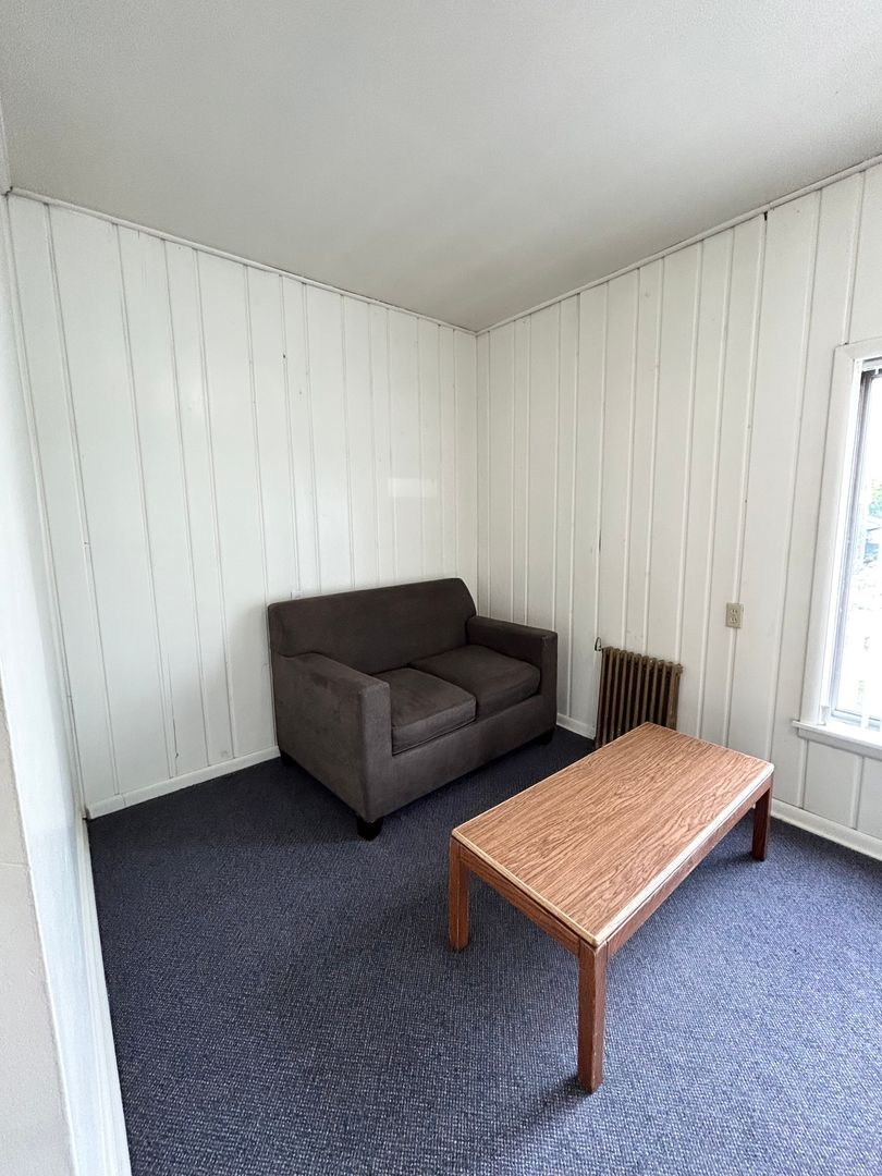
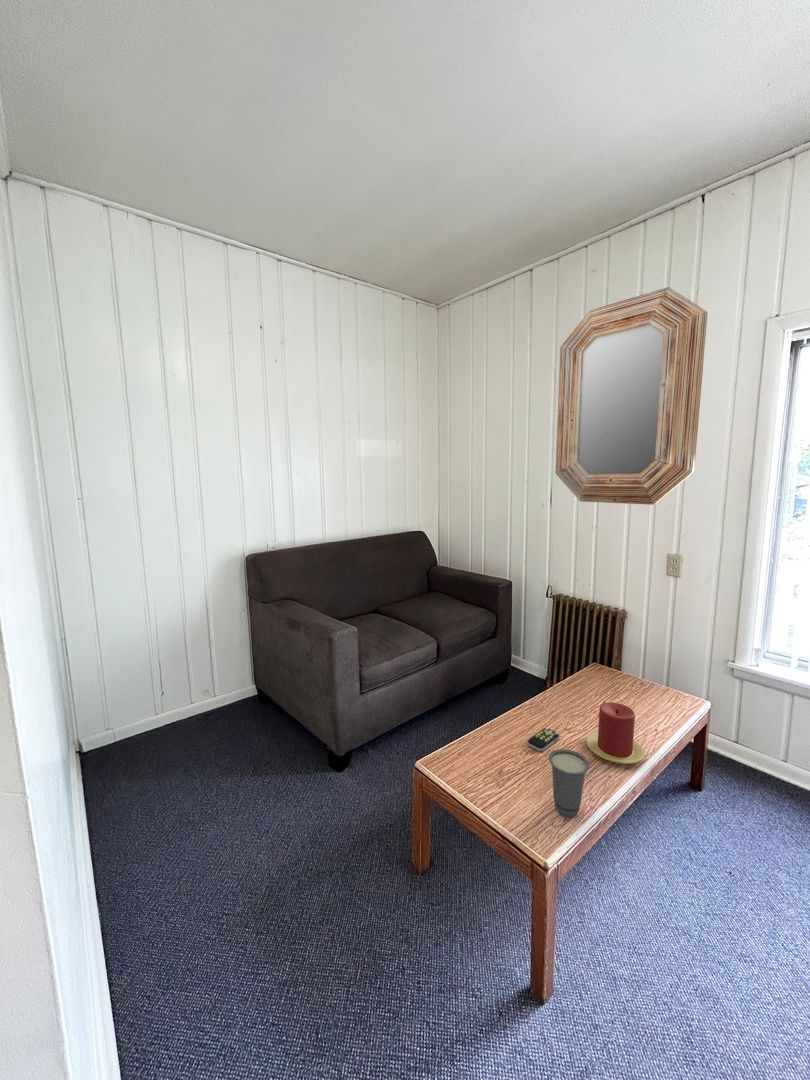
+ cup (567, 785)
+ home mirror (619, 404)
+ candle (615, 730)
+ remote control (543, 738)
